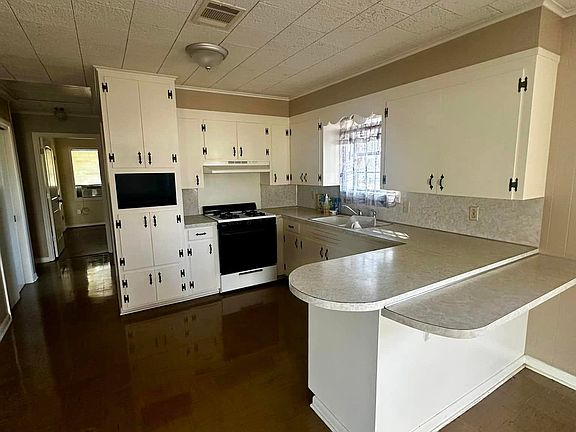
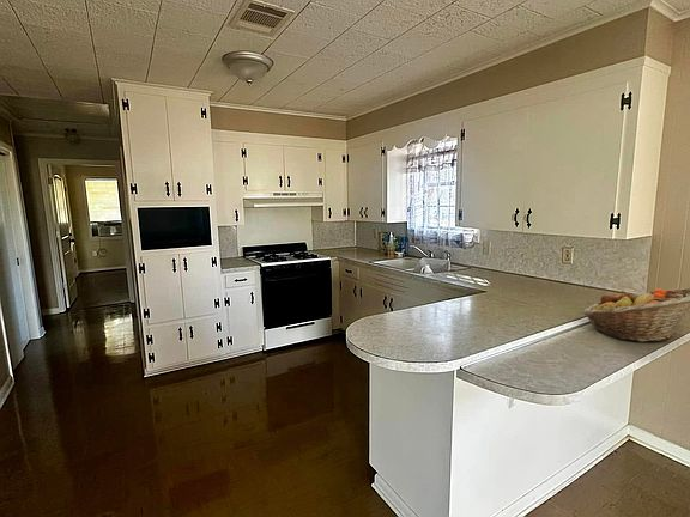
+ fruit basket (638, 309)
